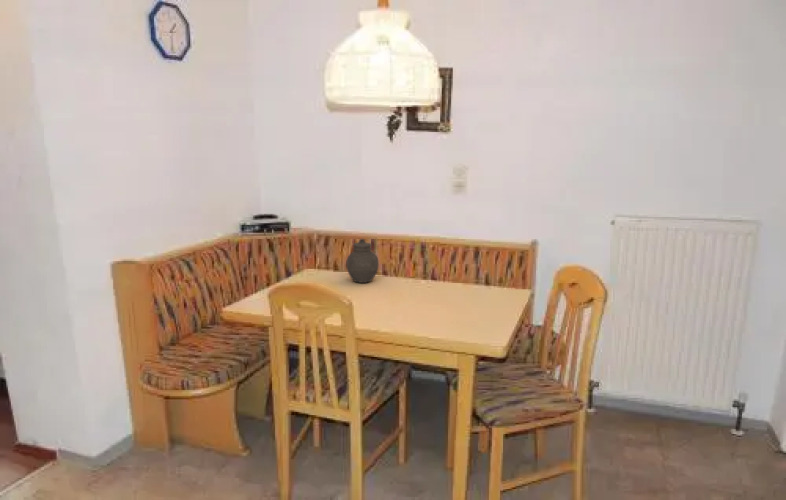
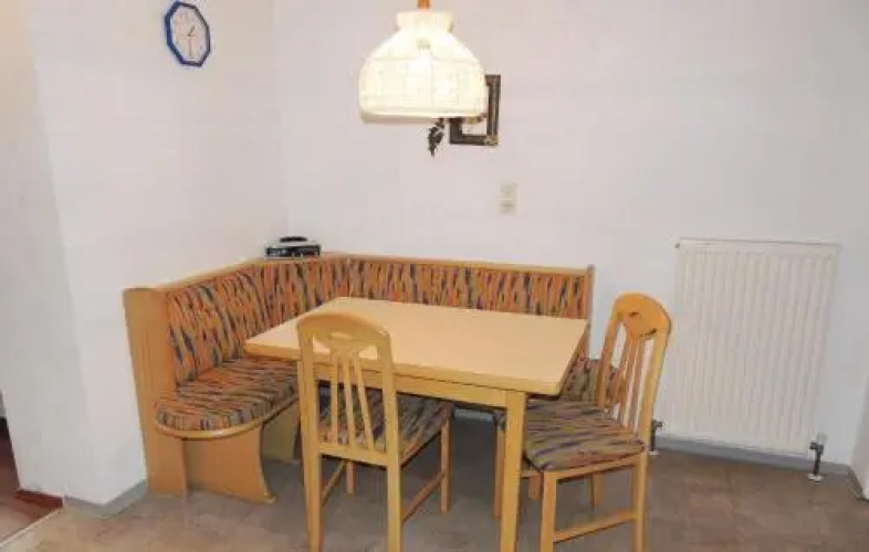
- jar (362, 260)
